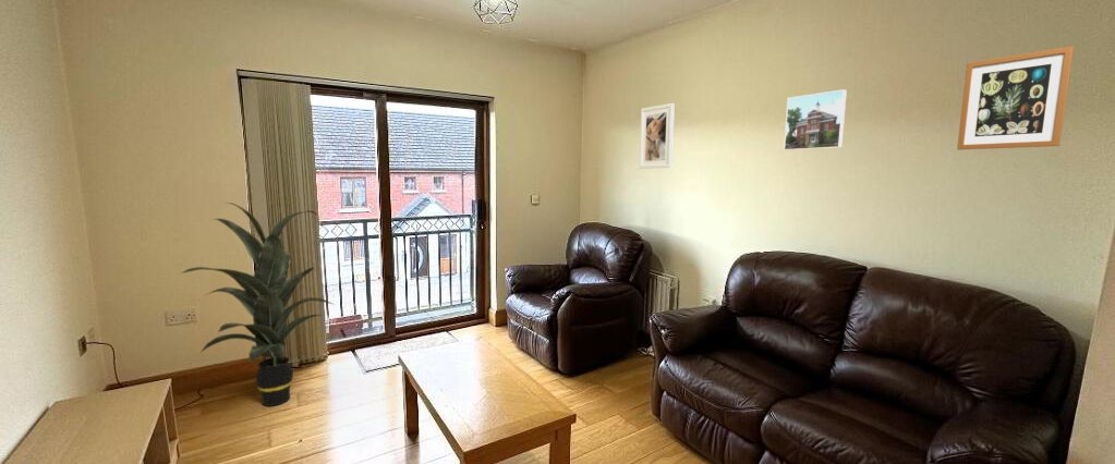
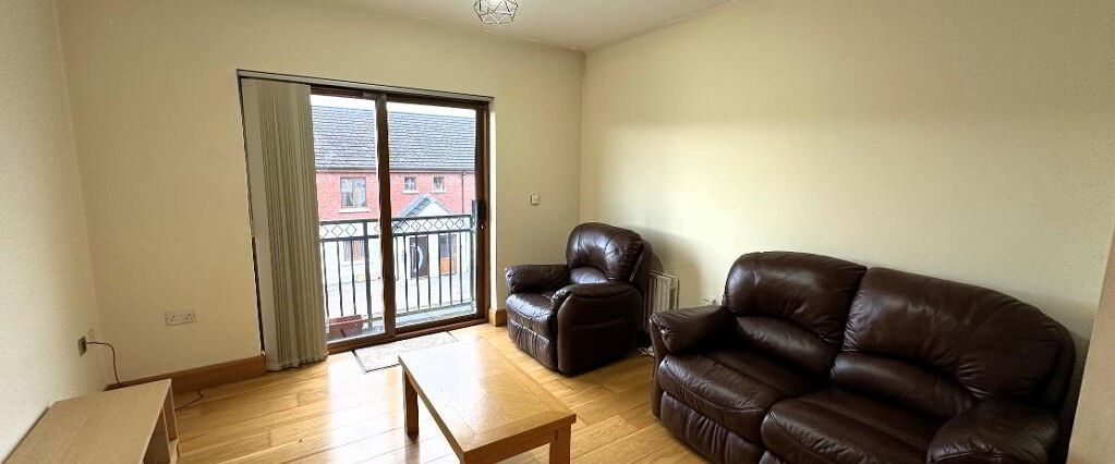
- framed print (813, 121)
- wall art (1010, 101)
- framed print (655, 137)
- indoor plant (260, 304)
